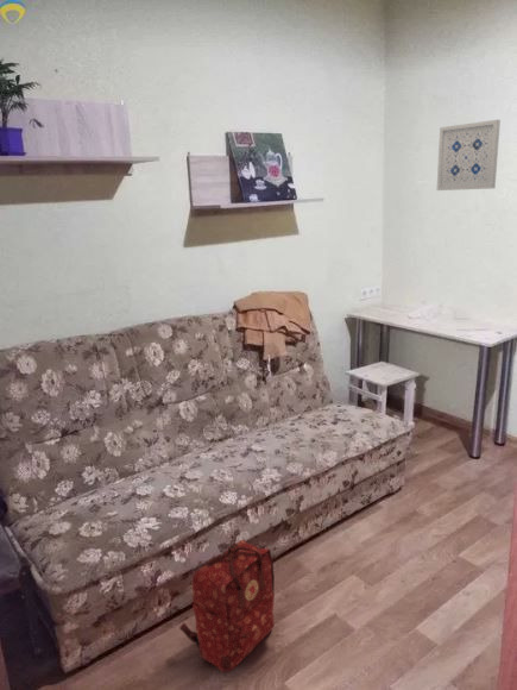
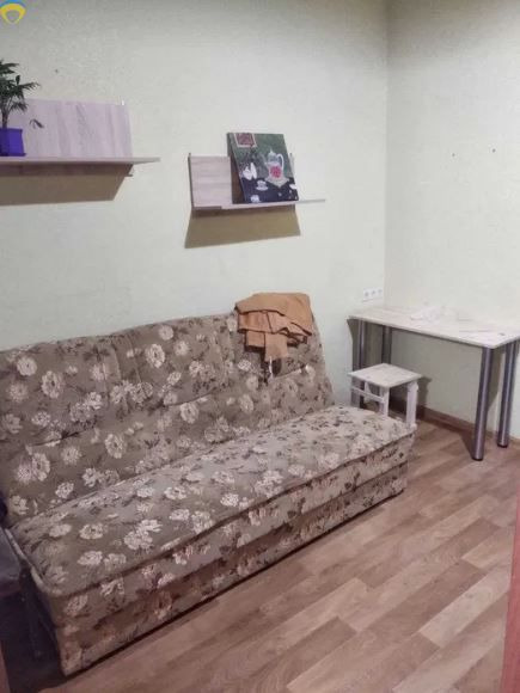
- backpack (228, 594)
- wall art (466, 157)
